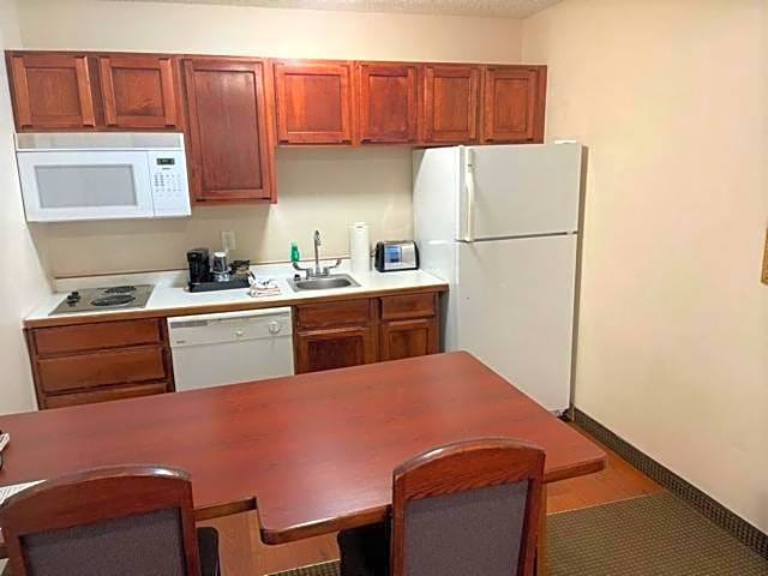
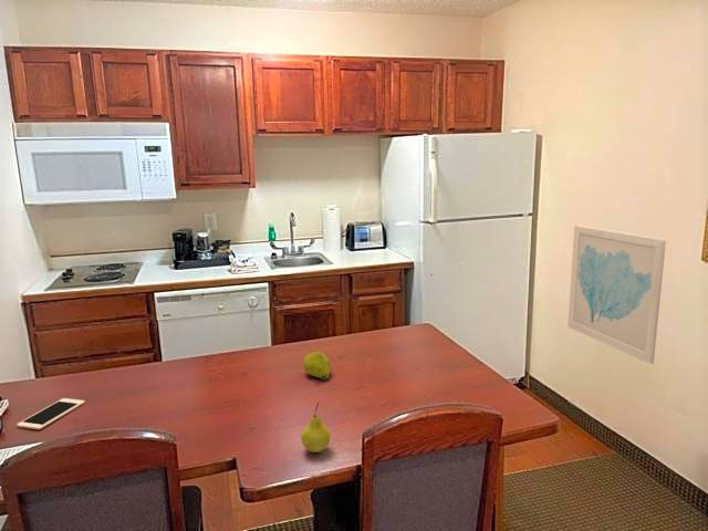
+ wall art (611, 289)
+ fruit (317, 365)
+ fruit (314, 427)
+ cell phone (52, 413)
